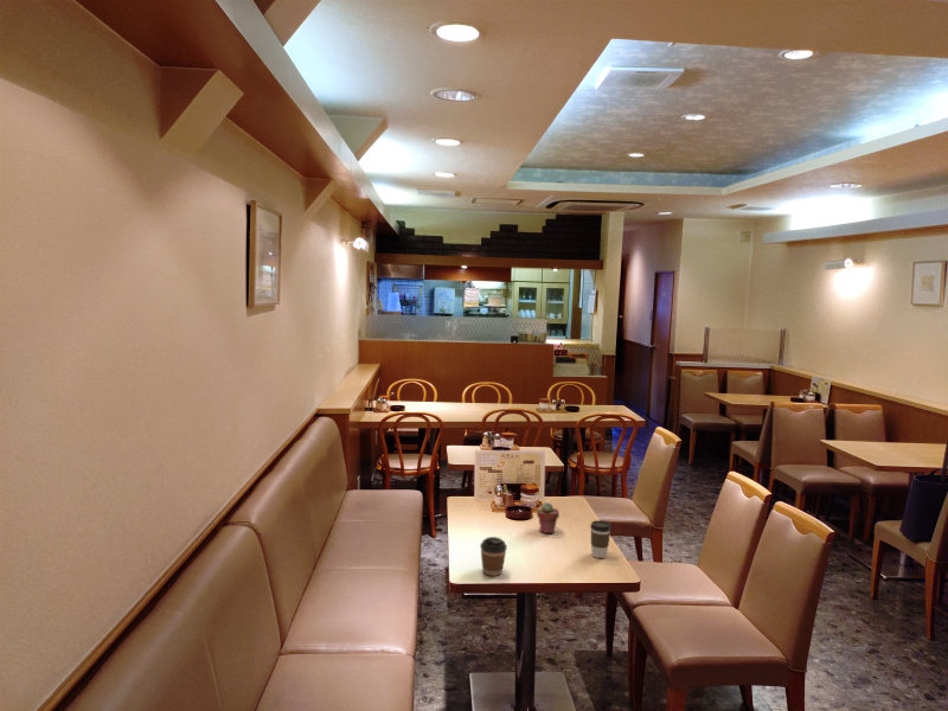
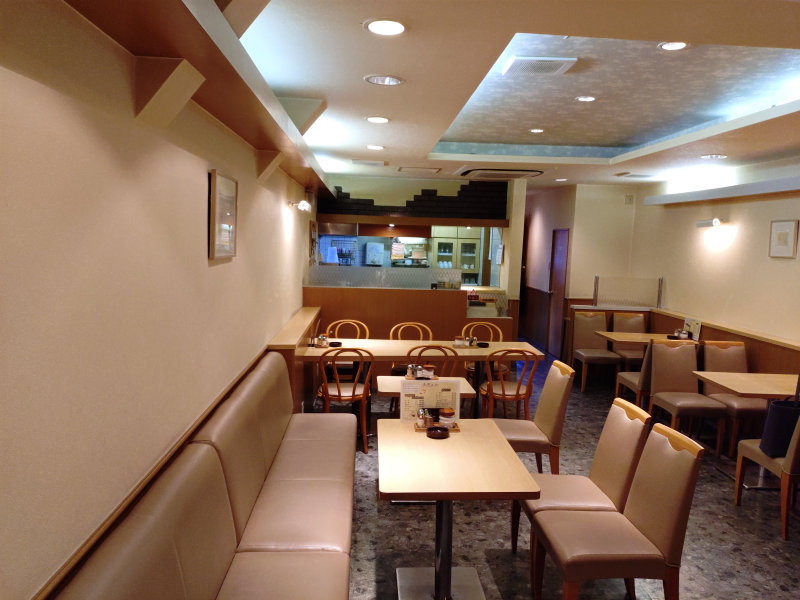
- potted succulent (547, 515)
- coffee cup (600, 539)
- coffee cup (493, 555)
